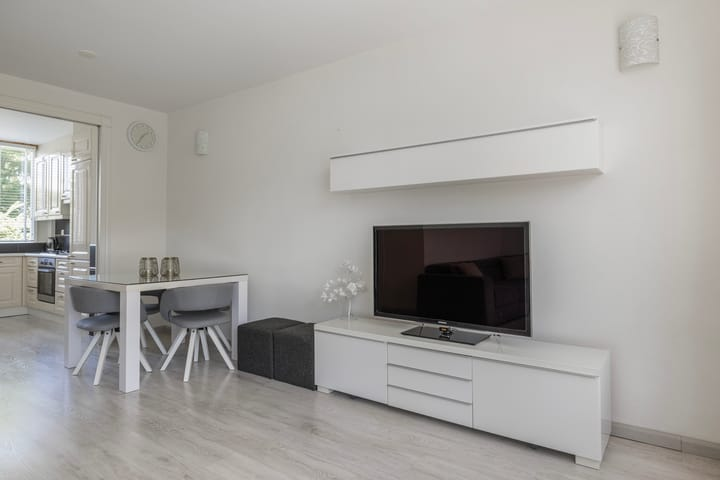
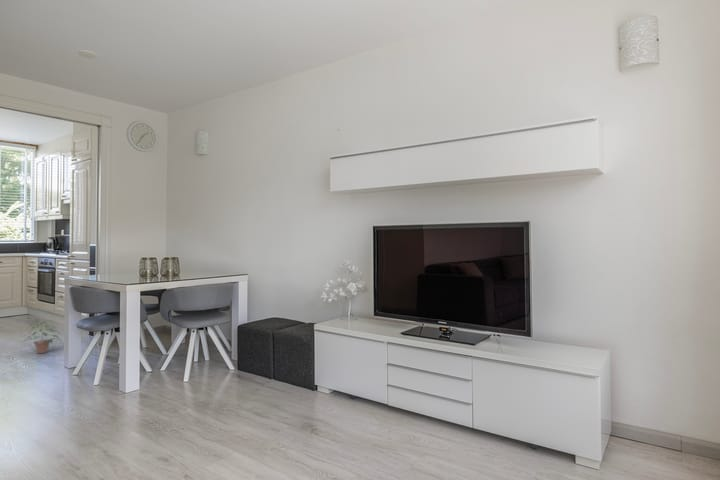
+ potted plant (42, 335)
